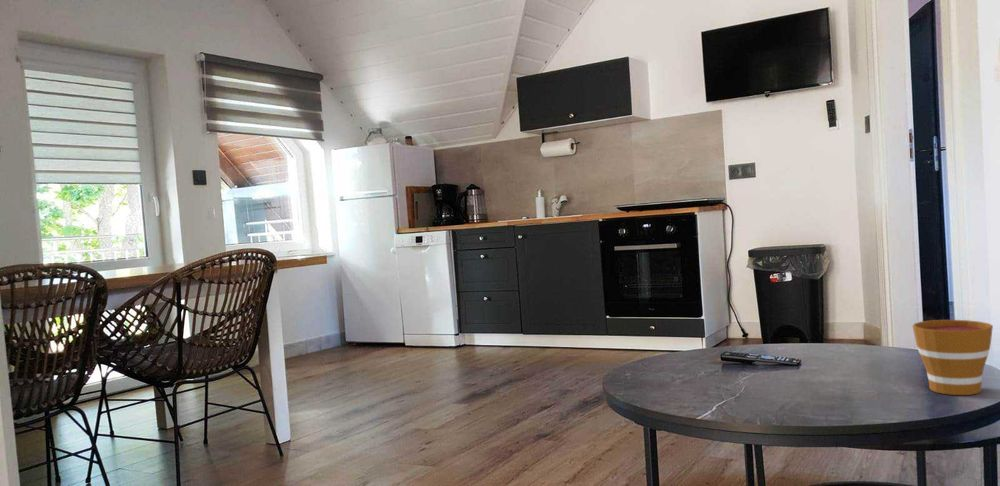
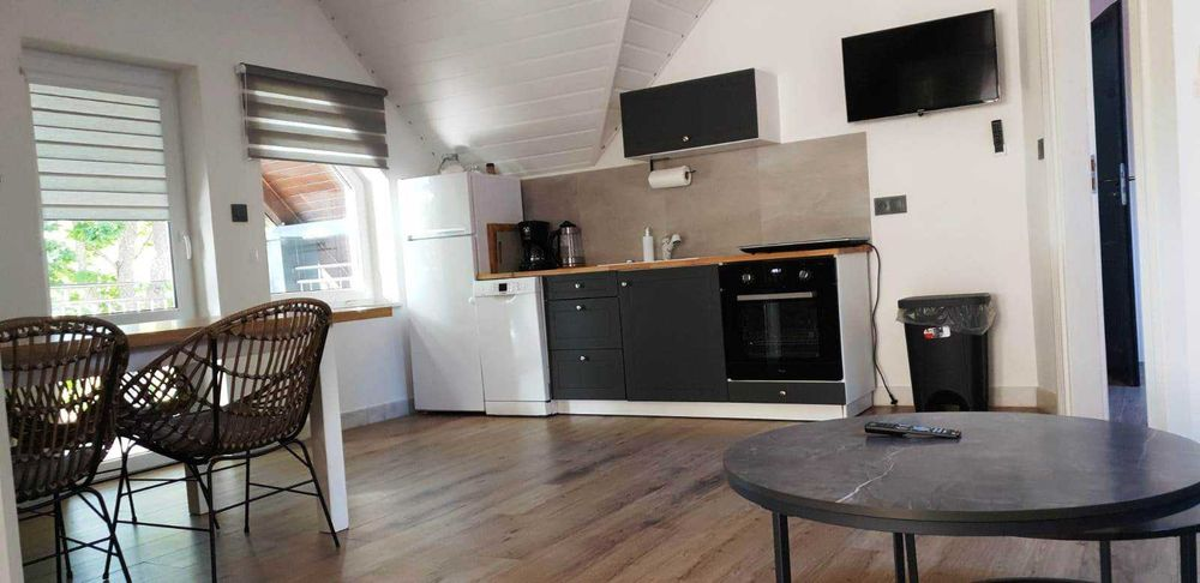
- cup (948, 356)
